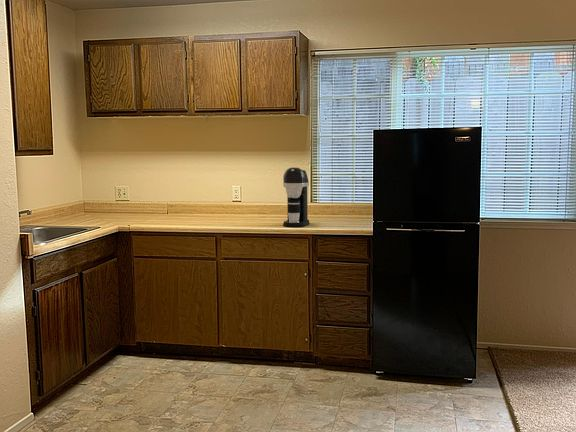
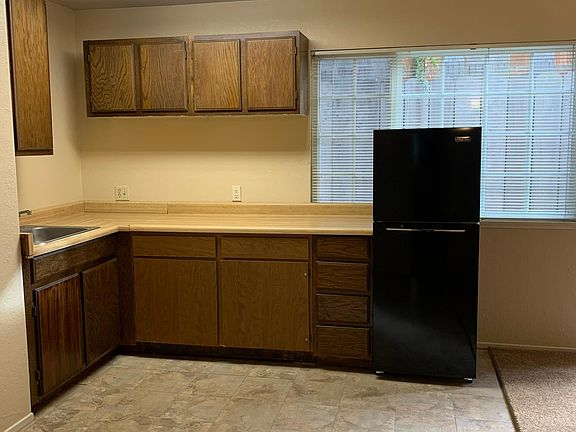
- coffee maker (296, 196)
